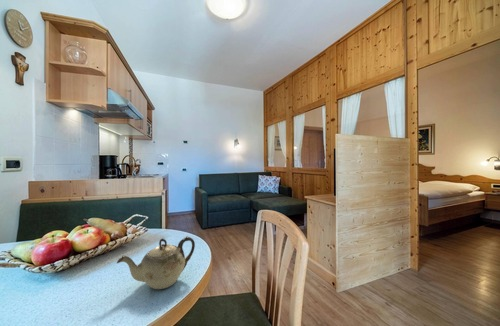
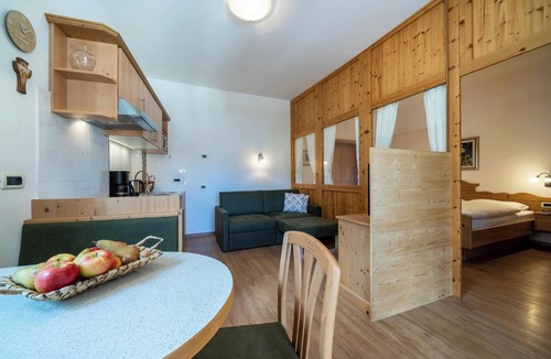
- teapot (159, 261)
